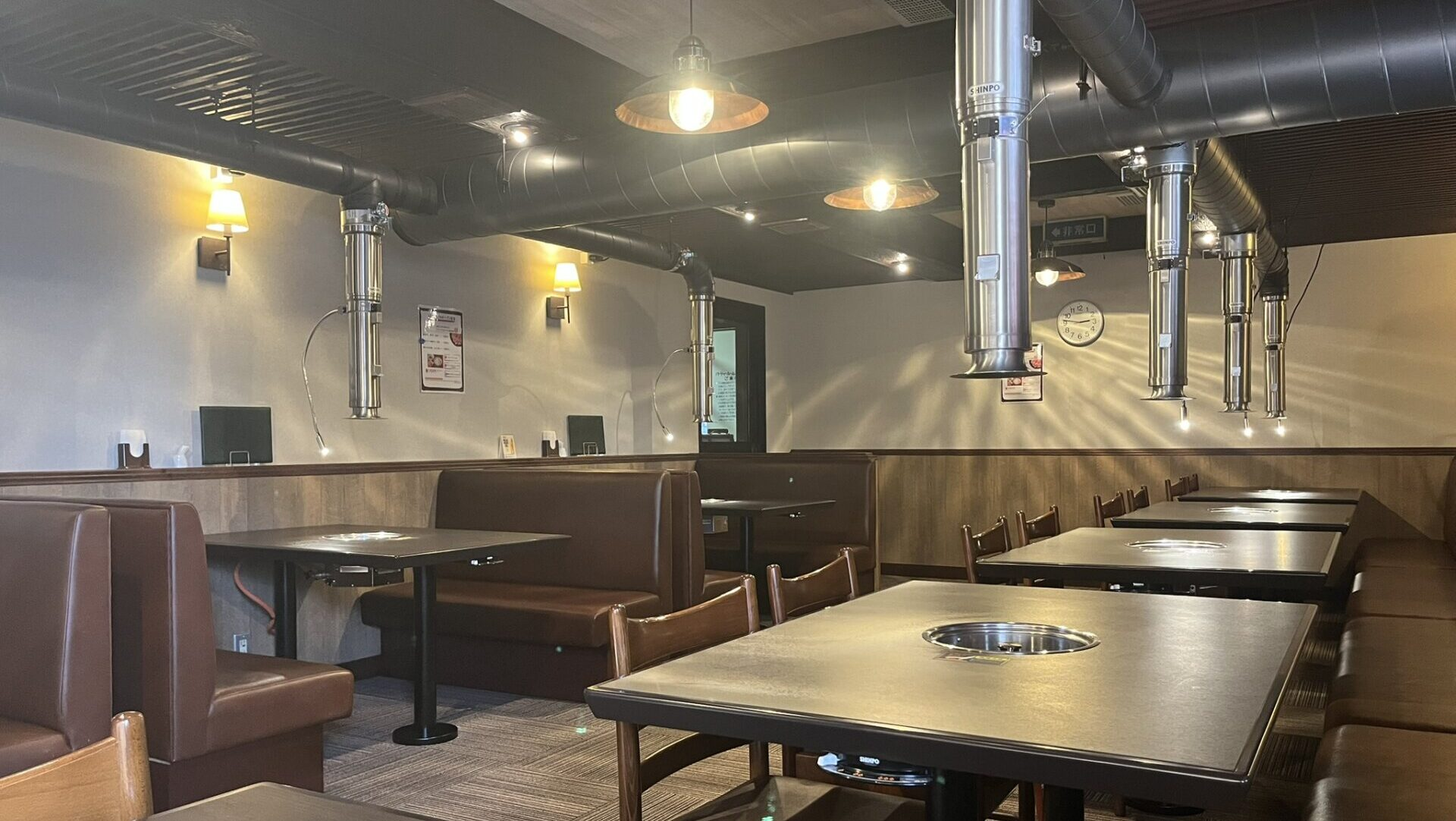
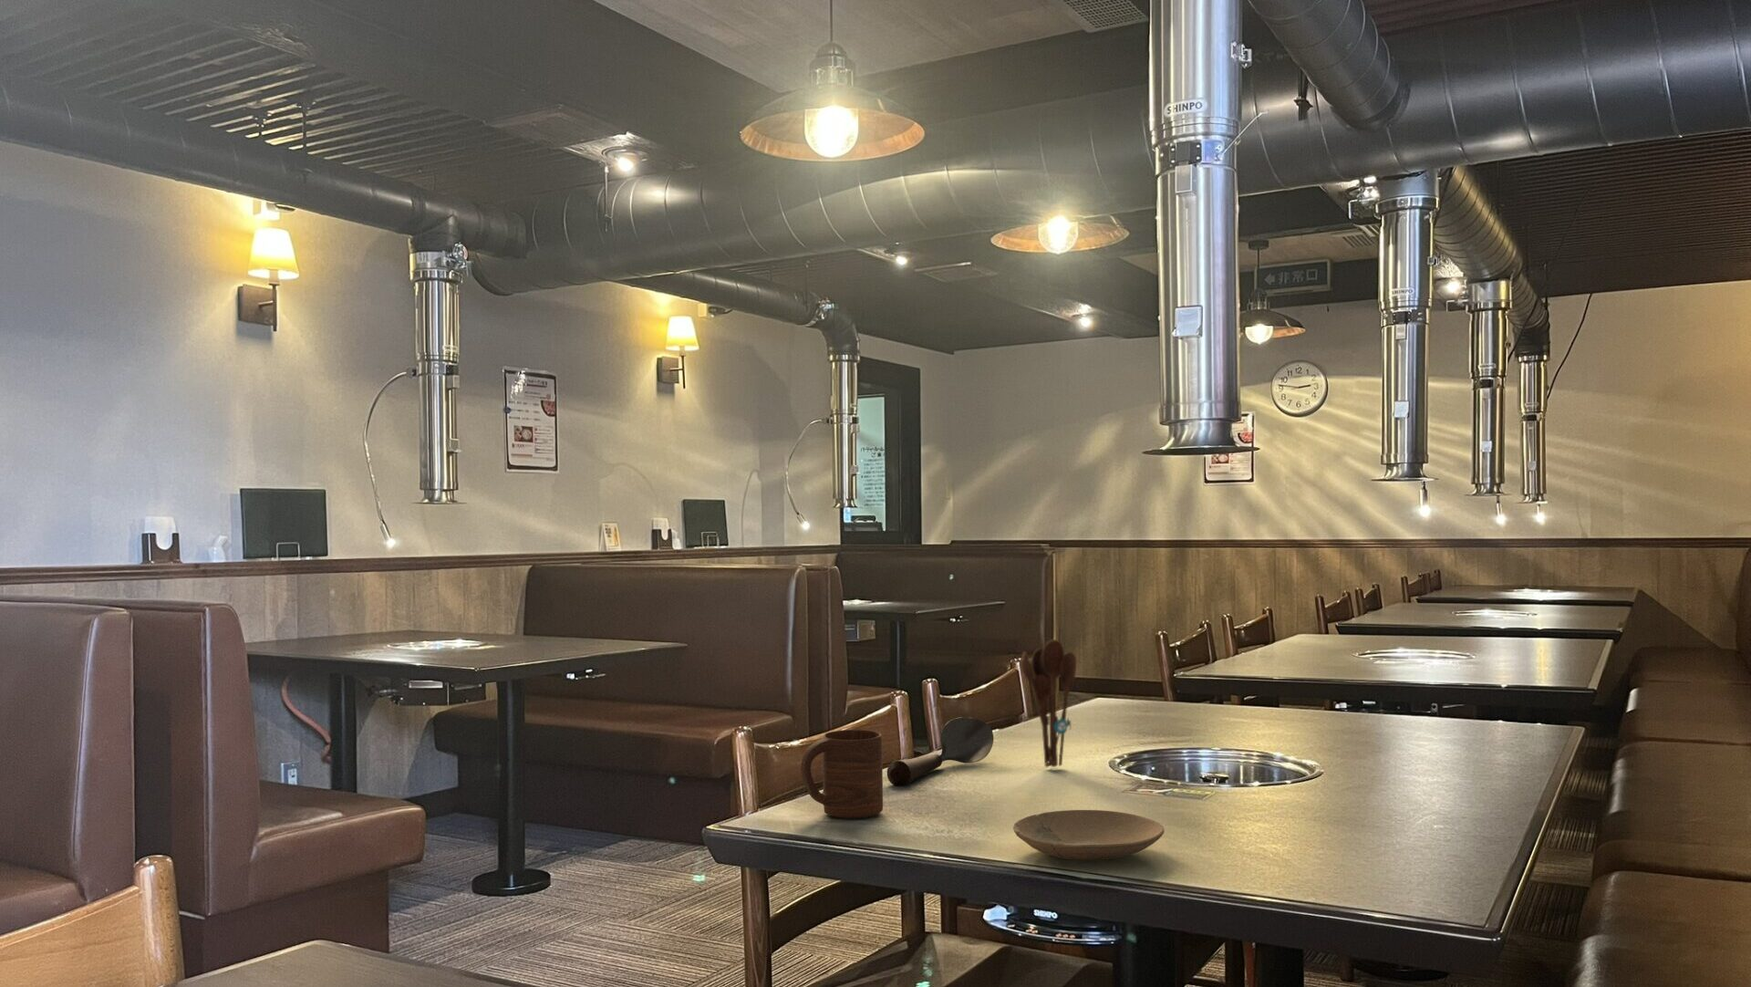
+ cup (845, 774)
+ utensil holder (1051, 702)
+ spoon (944, 749)
+ plate (1088, 838)
